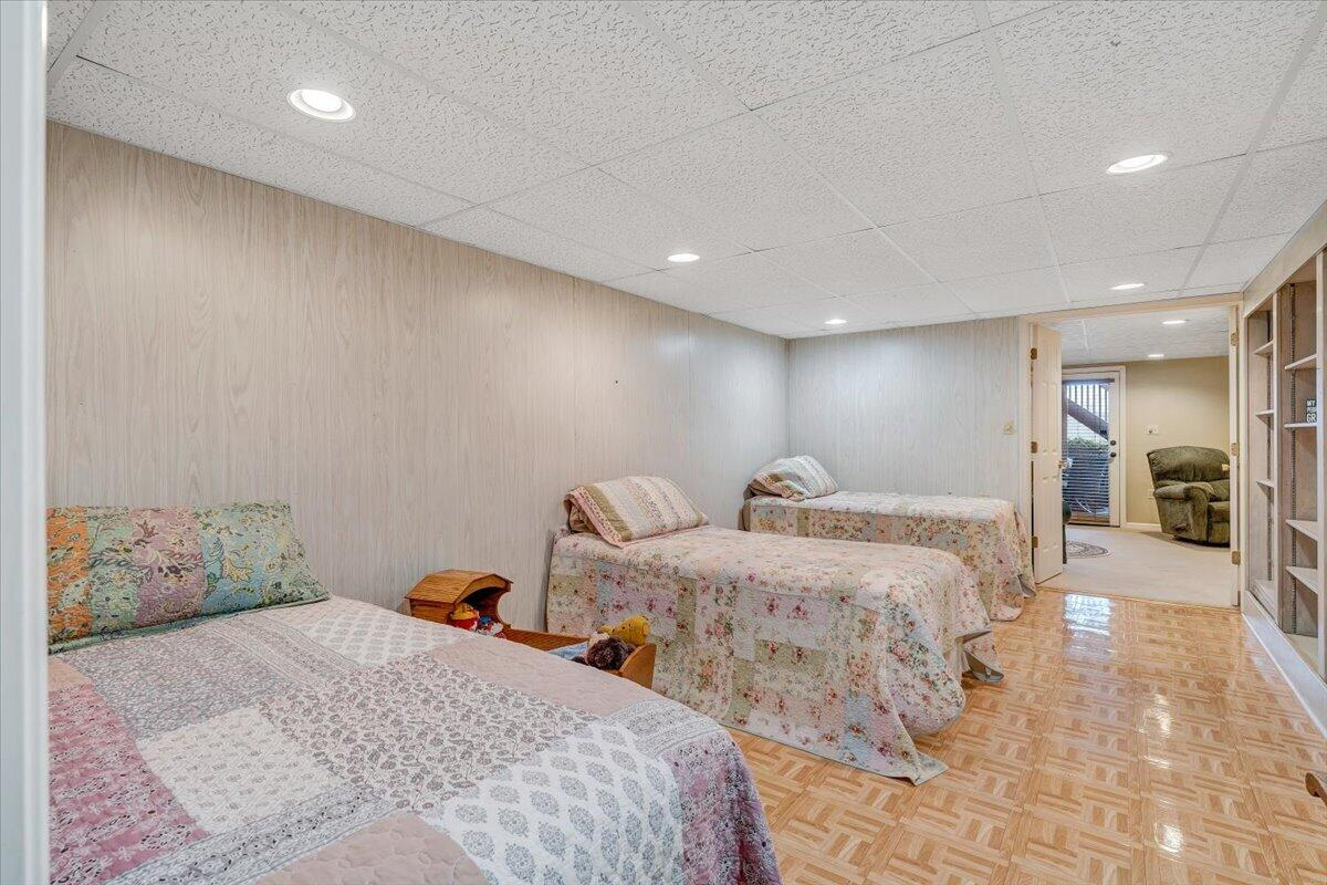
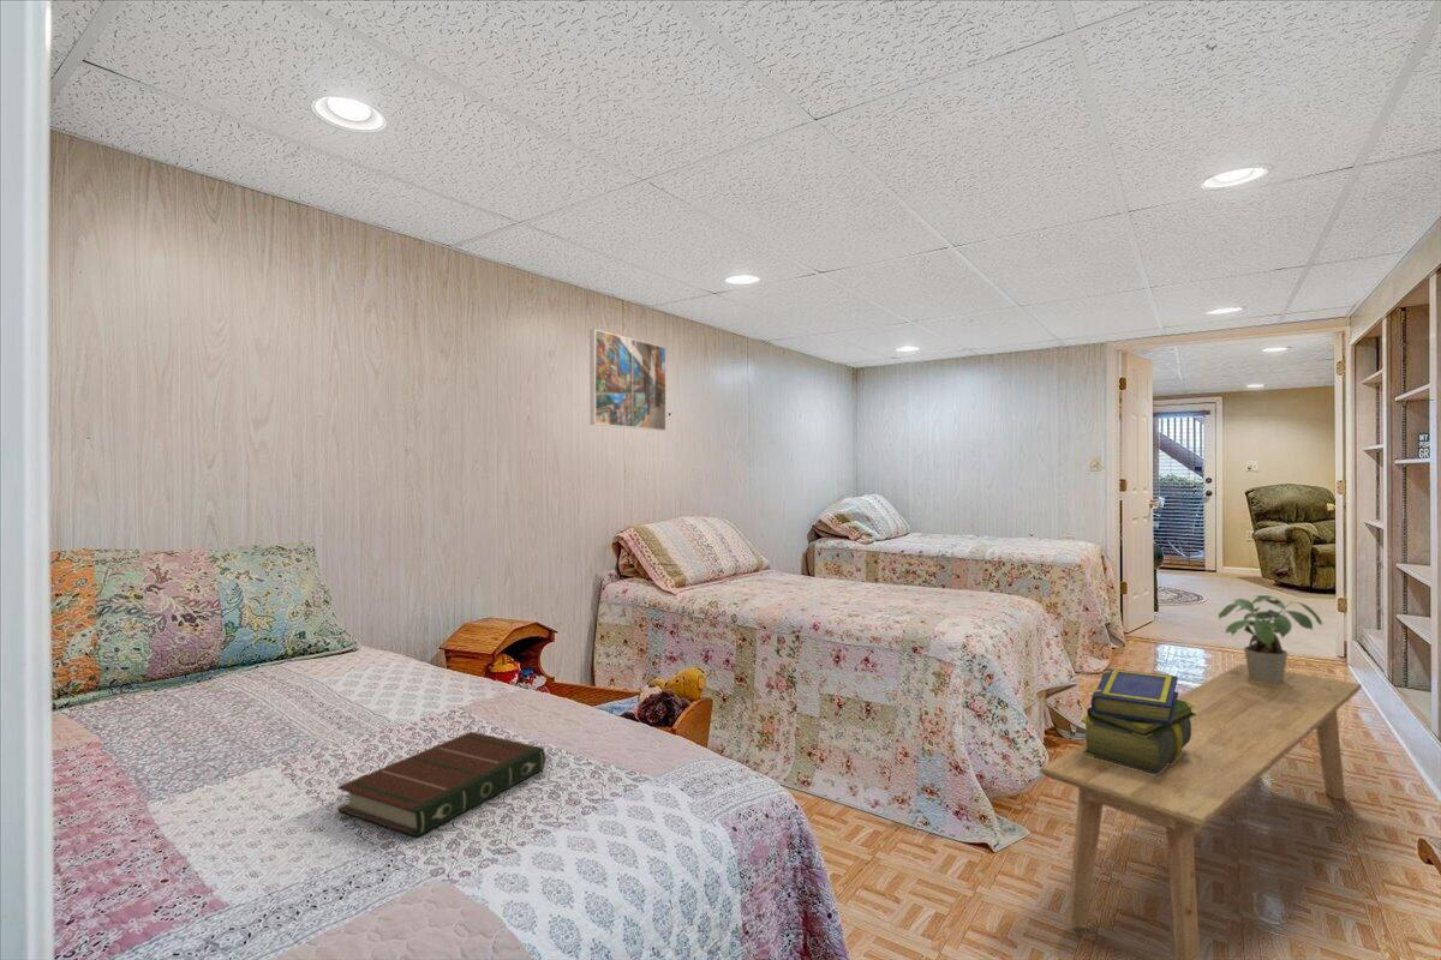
+ book (448, 776)
+ stack of books (1138, 716)
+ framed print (630, 383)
+ bench (1227, 785)
+ potted plant (1262, 637)
